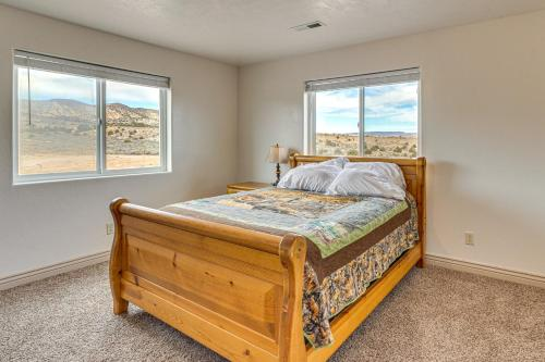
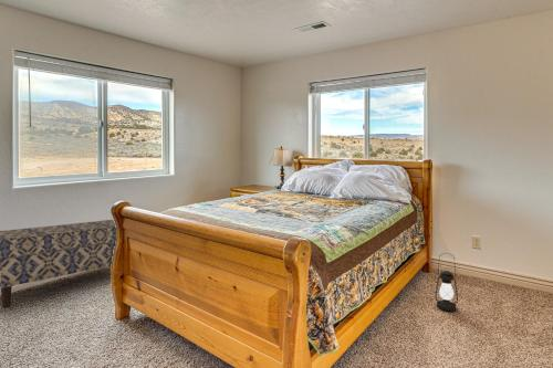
+ lantern (446, 280)
+ bench (66, 256)
